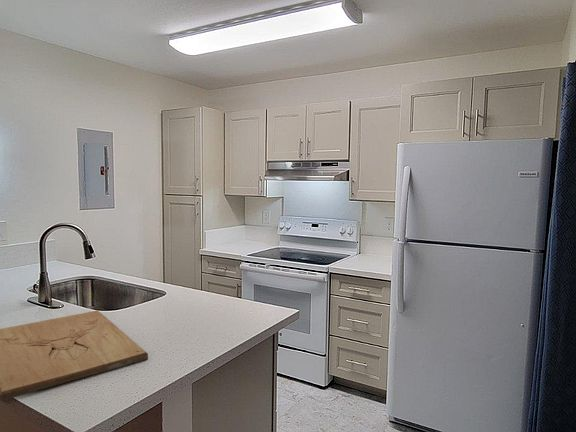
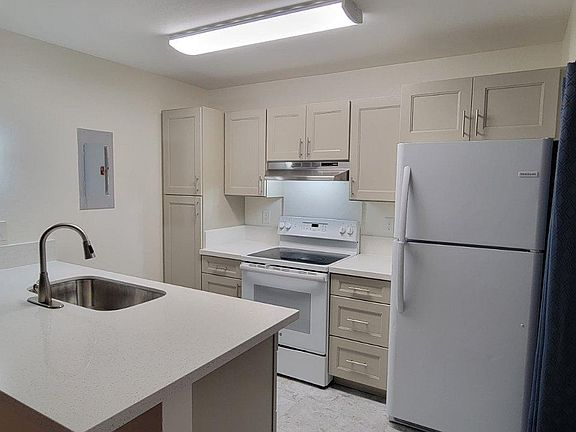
- cutting board (61, 344)
